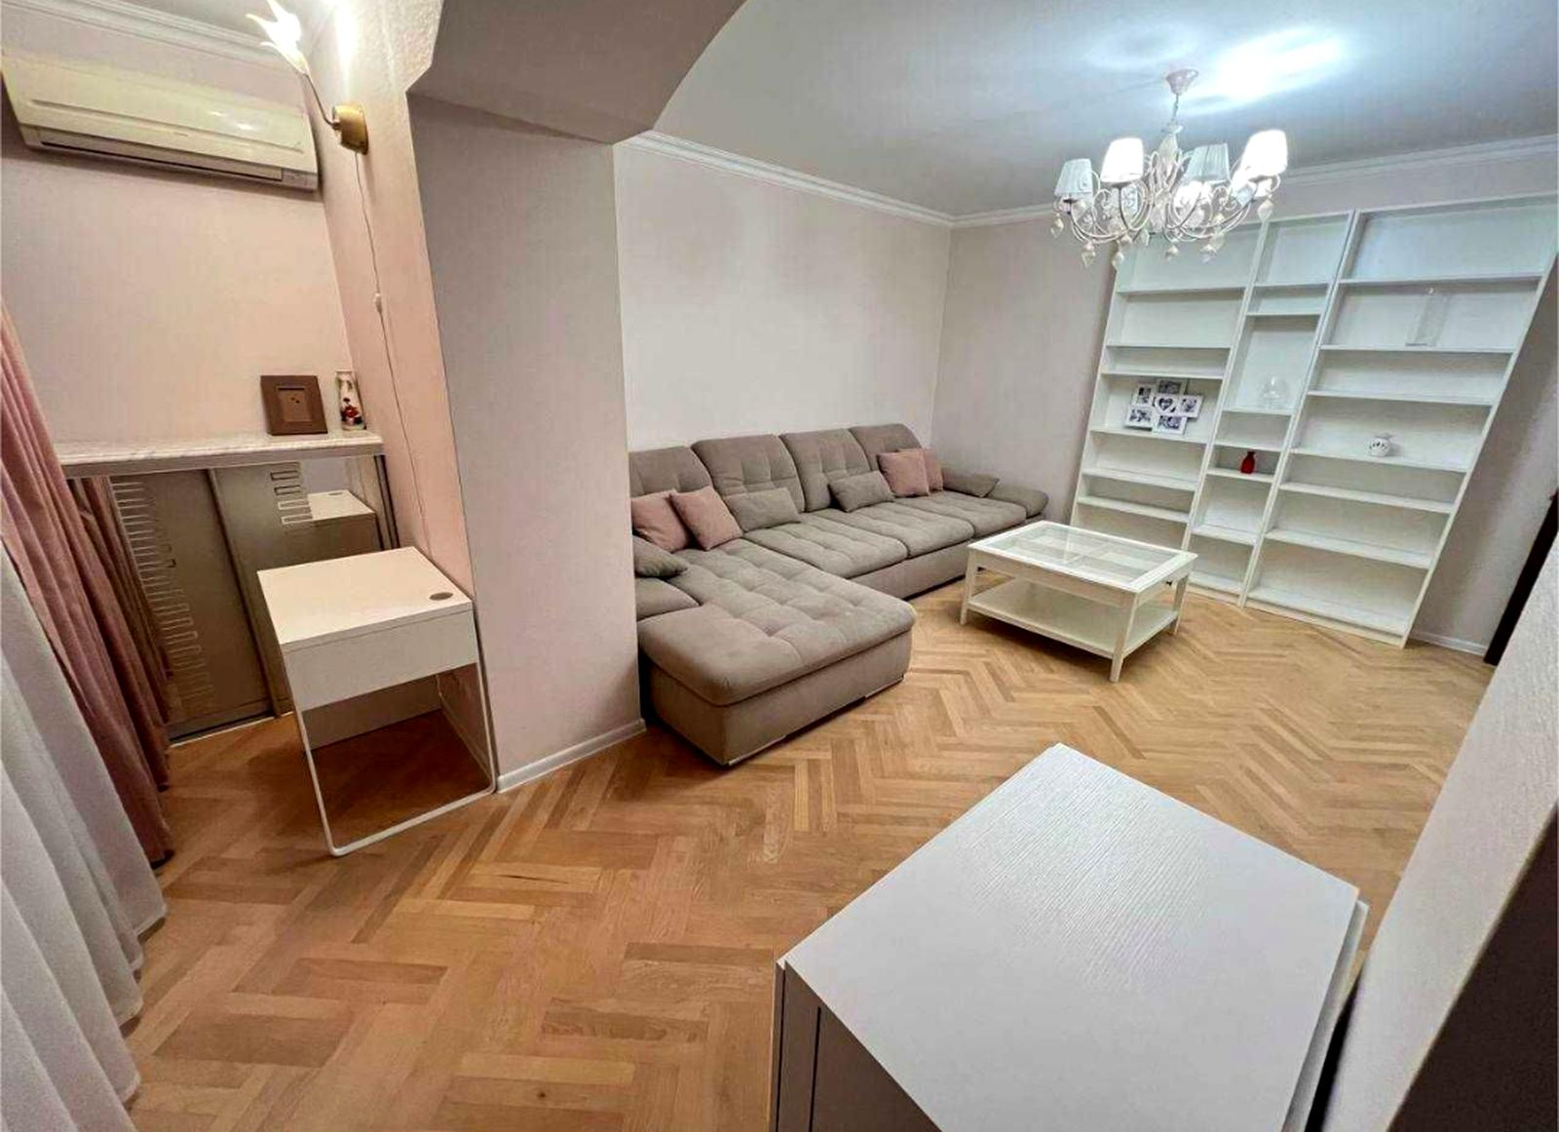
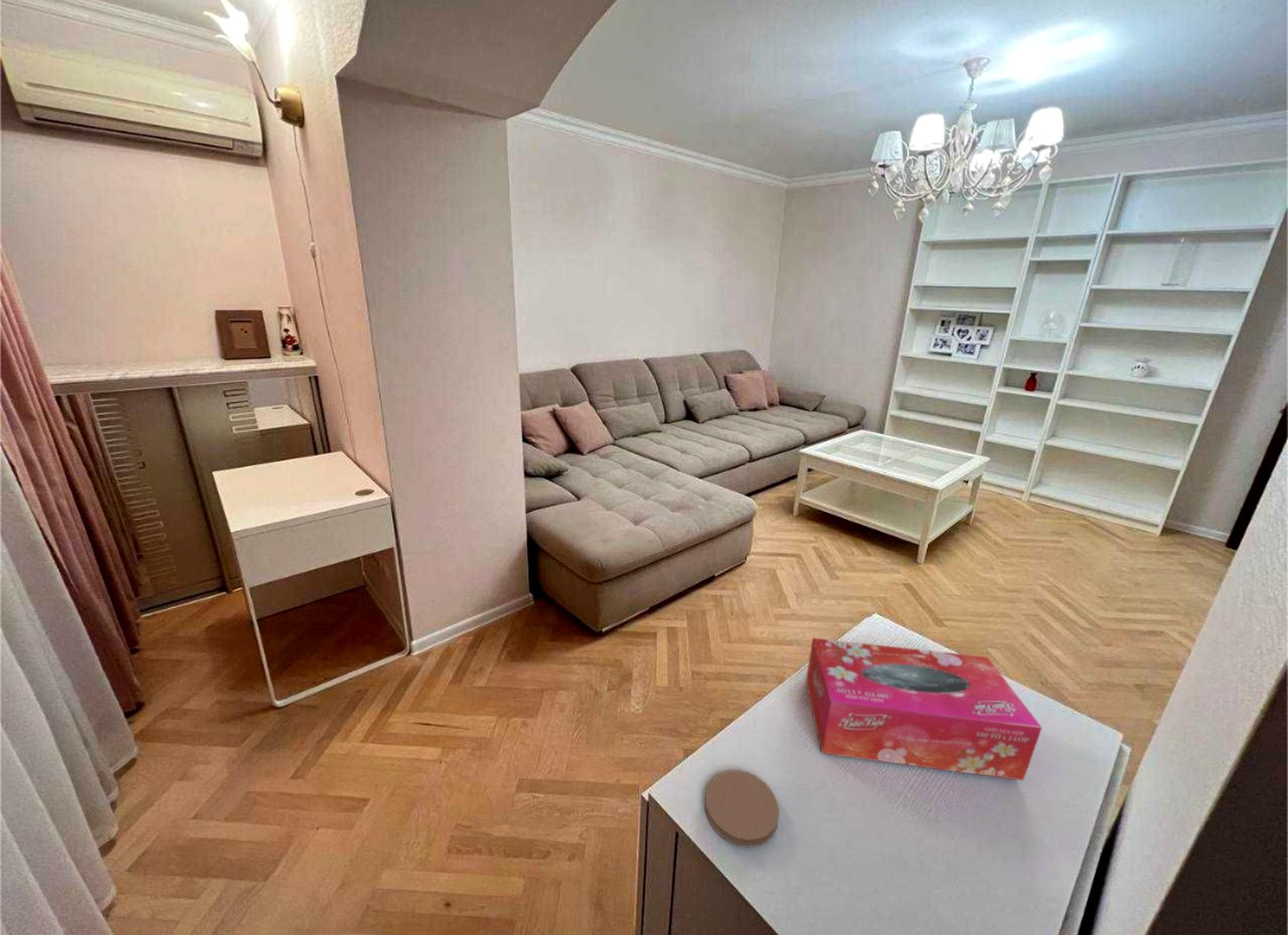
+ tissue box (908, 702)
+ coaster (741, 806)
